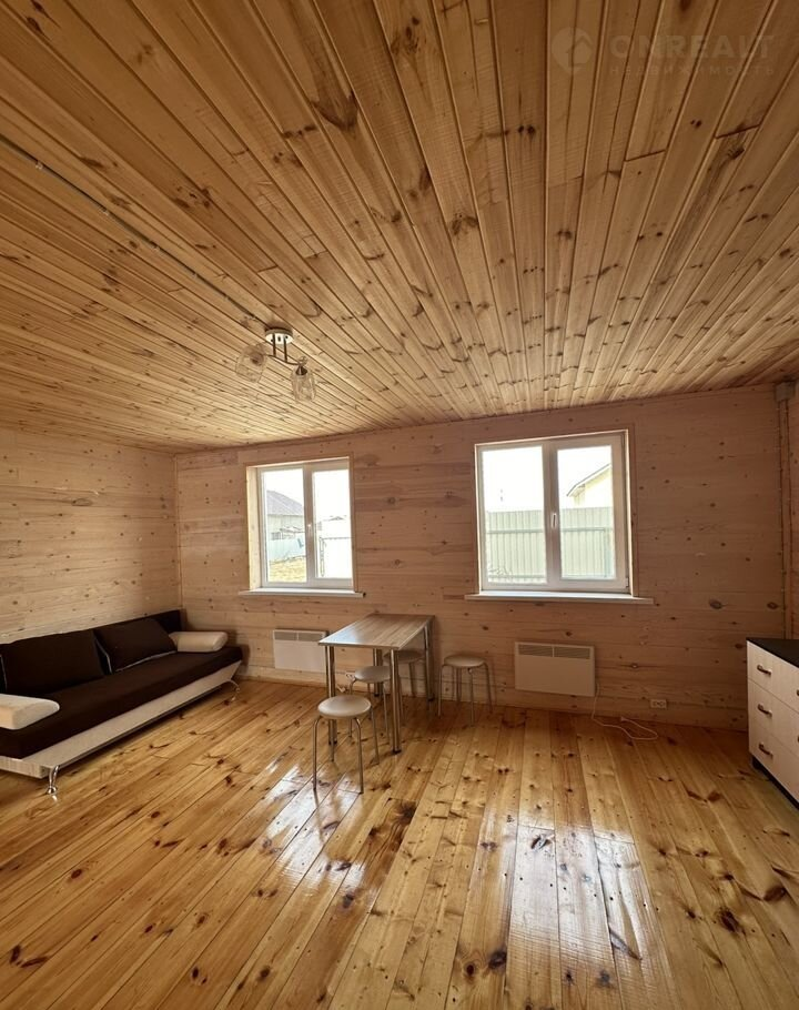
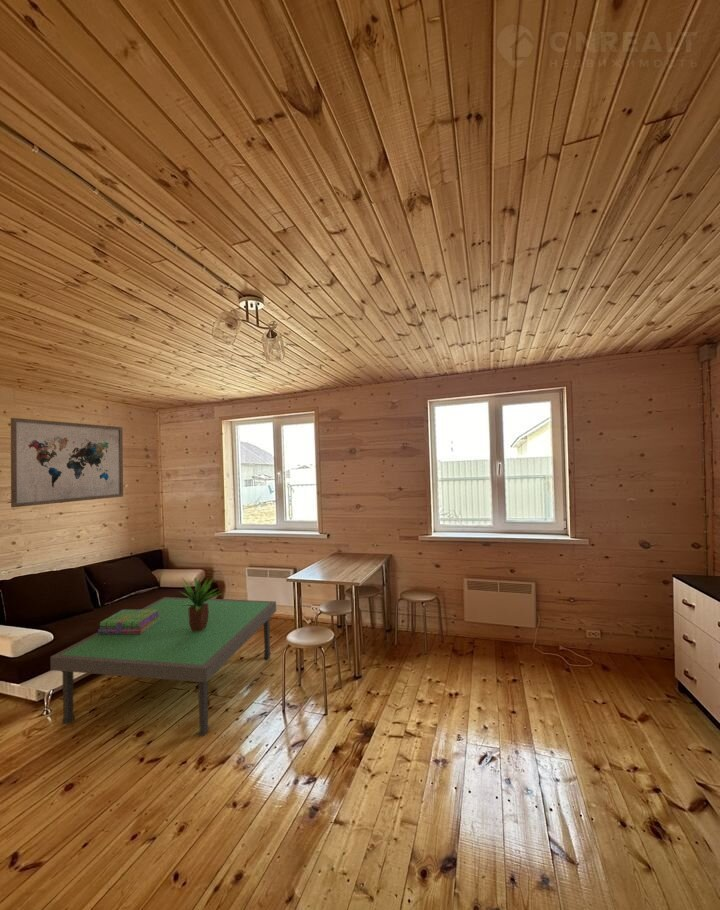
+ potted plant (199, 603)
+ coffee table (181, 655)
+ wall art (73, 462)
+ stack of books (130, 621)
